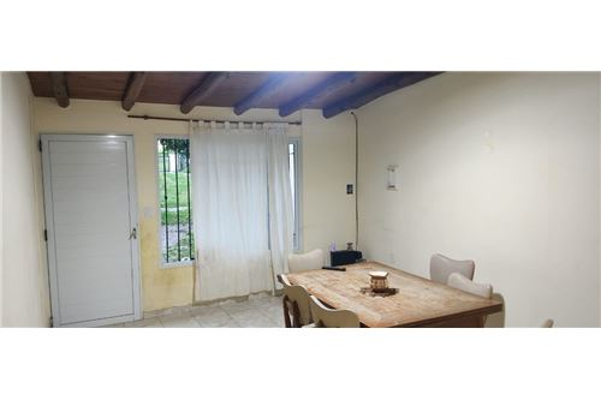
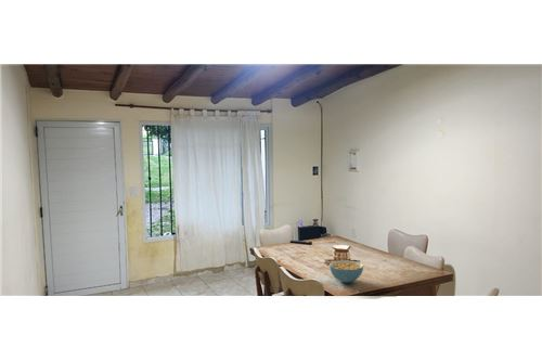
+ cereal bowl (346, 272)
